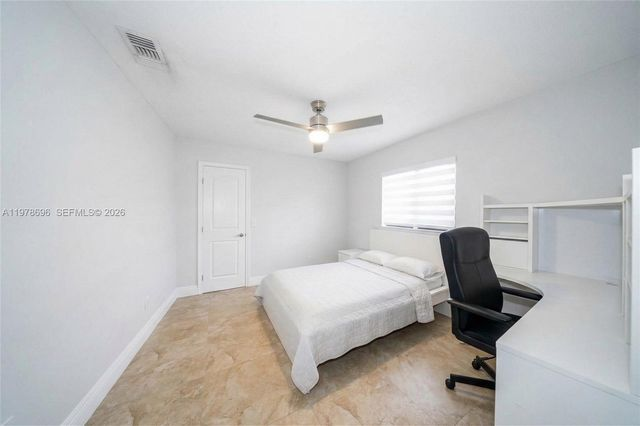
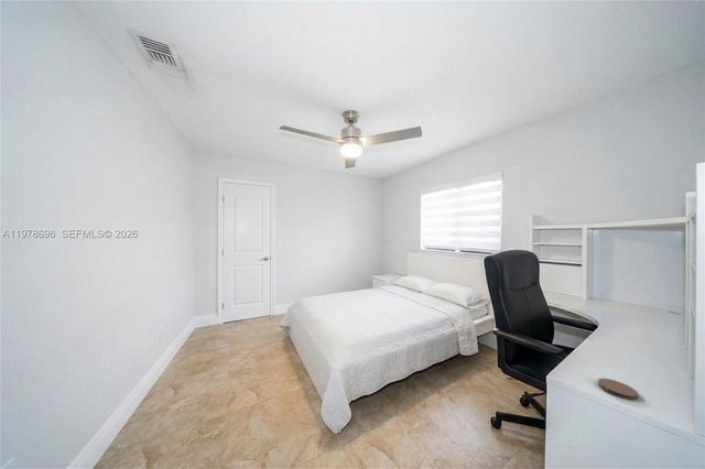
+ coaster (617, 388)
